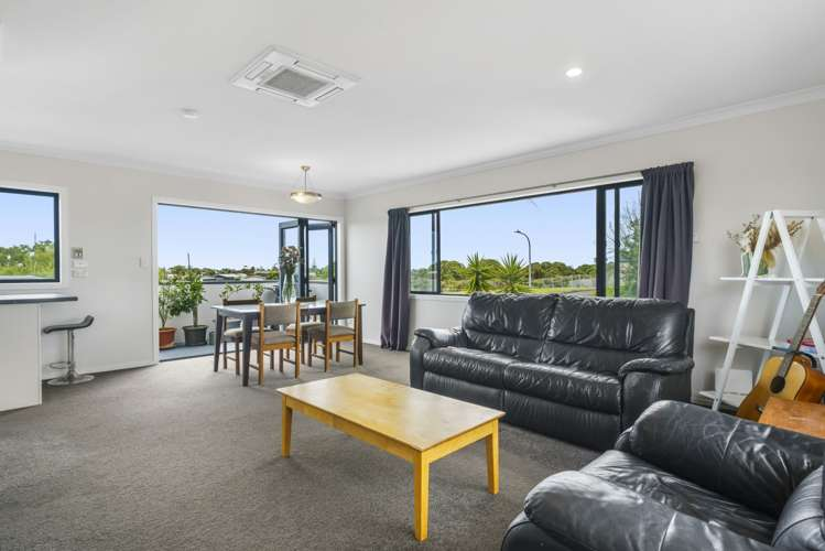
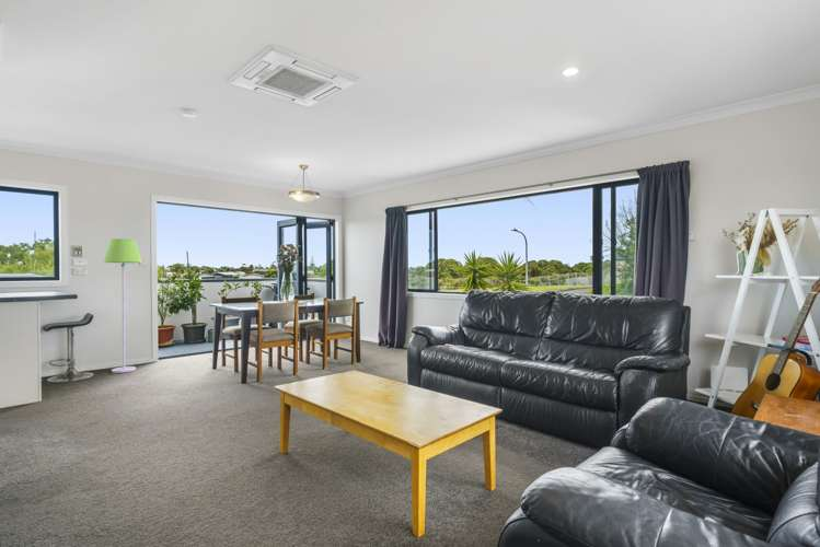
+ floor lamp (123, 304)
